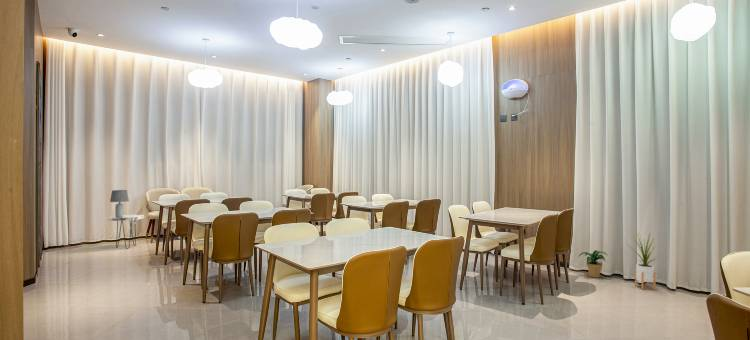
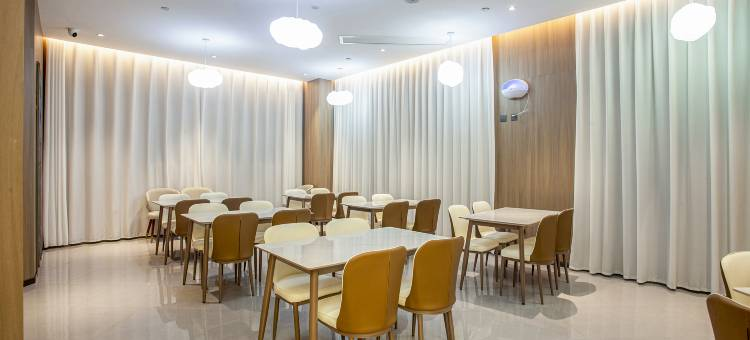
- potted plant (594, 263)
- house plant (645, 258)
- side table (123, 231)
- lamp (119, 203)
